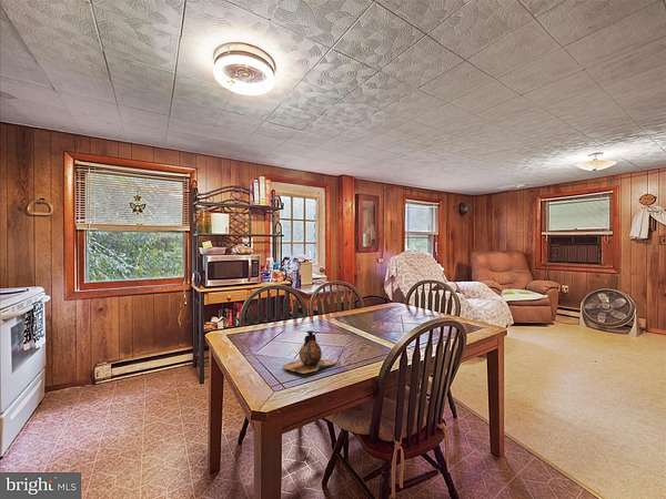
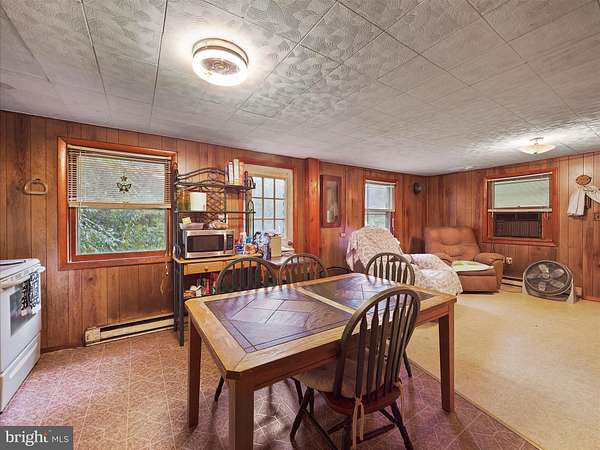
- vase (309, 348)
